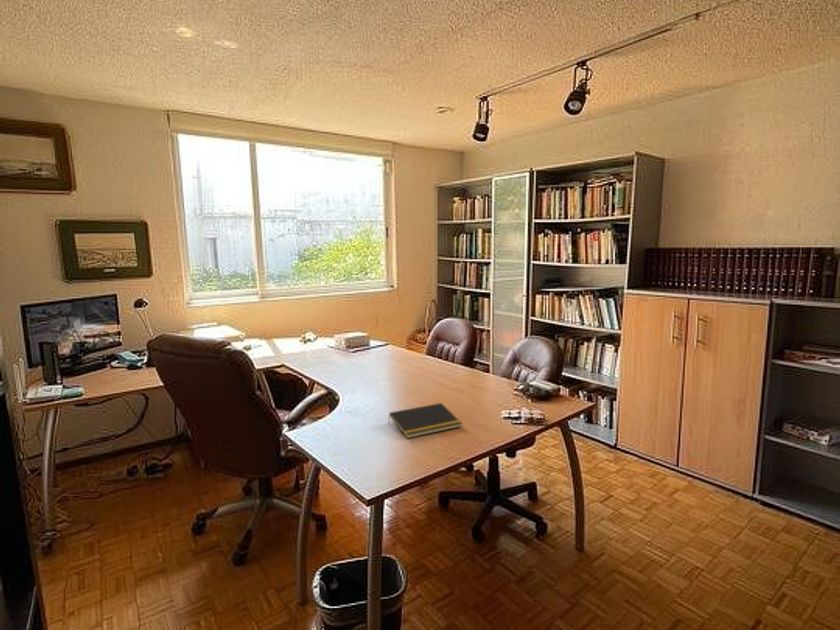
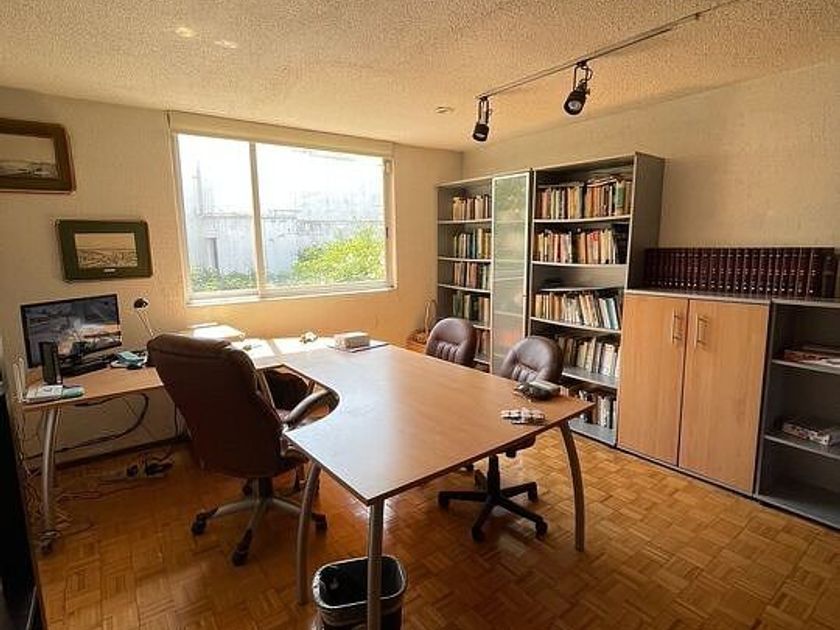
- notepad (425, 419)
